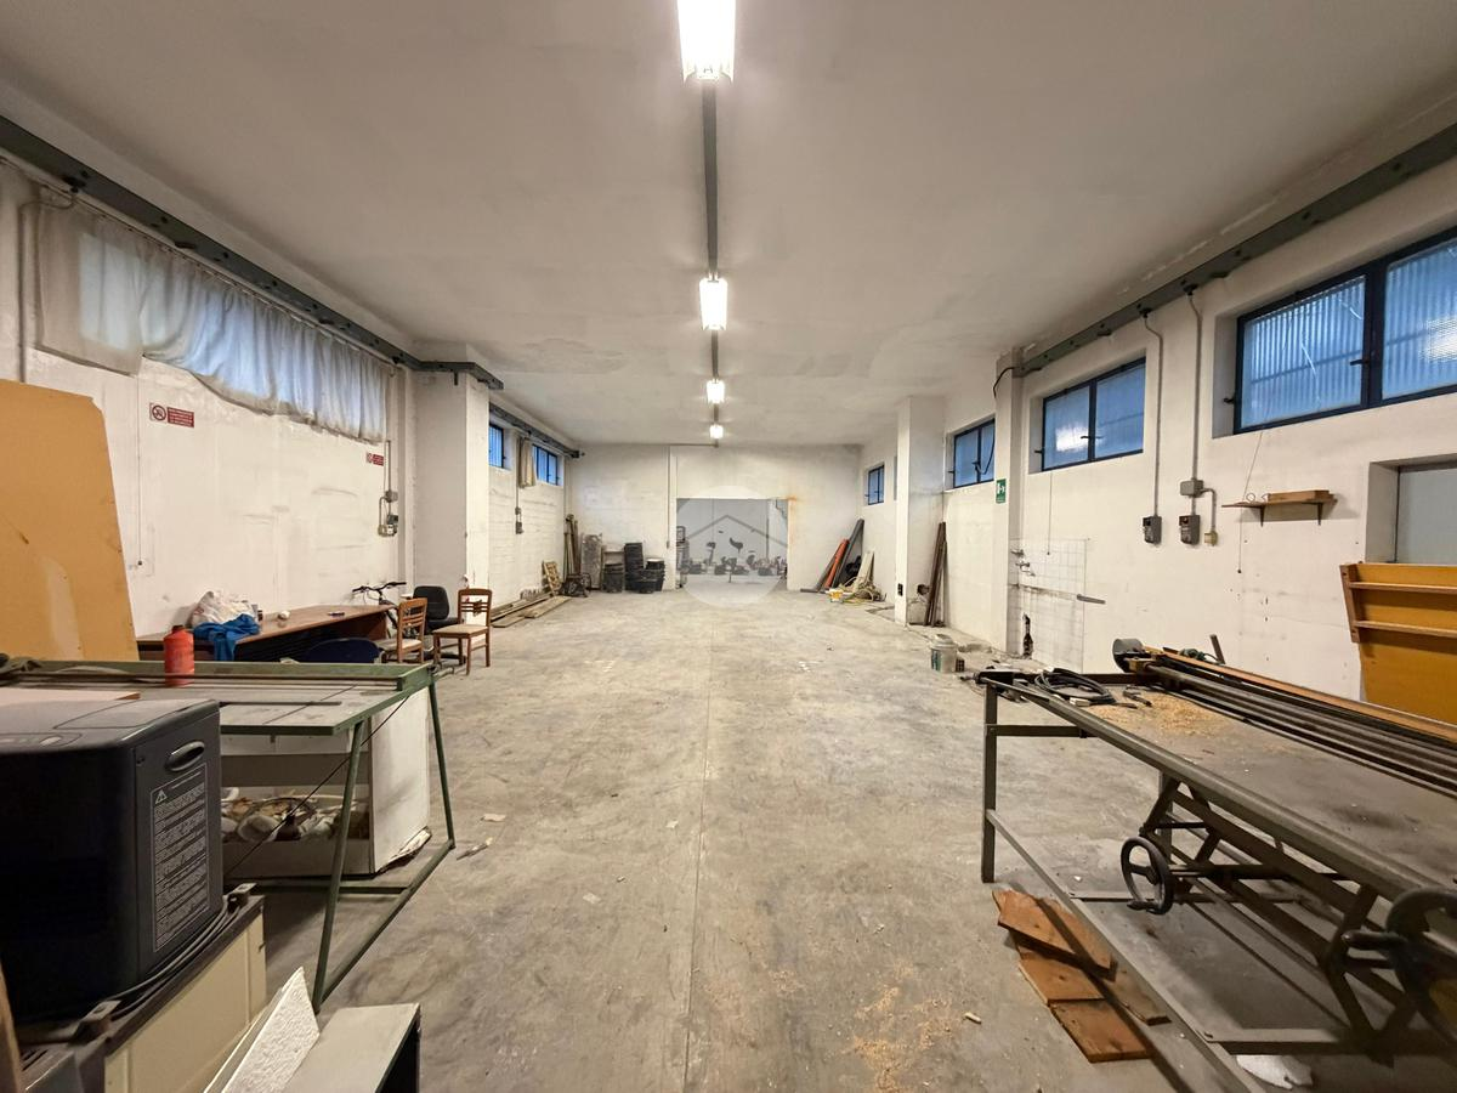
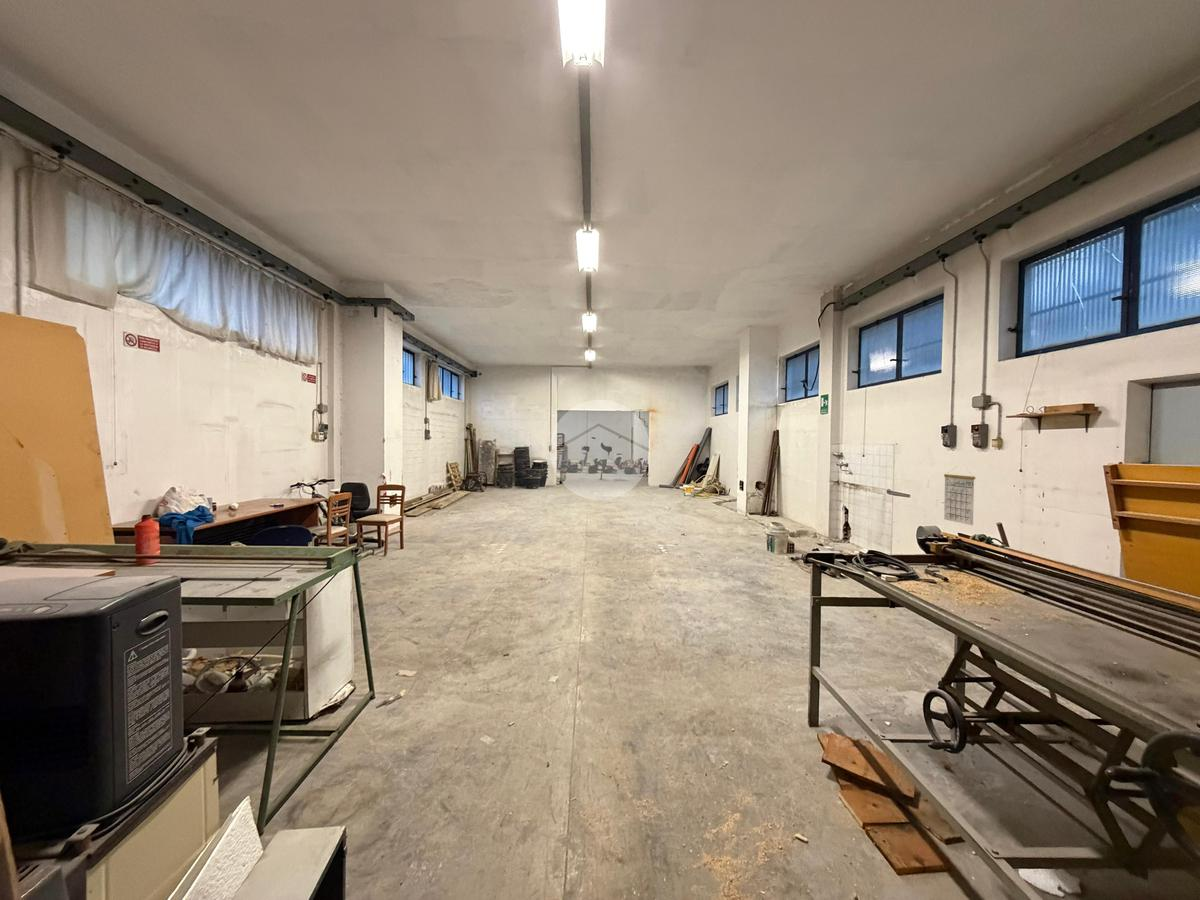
+ calendar (958, 493)
